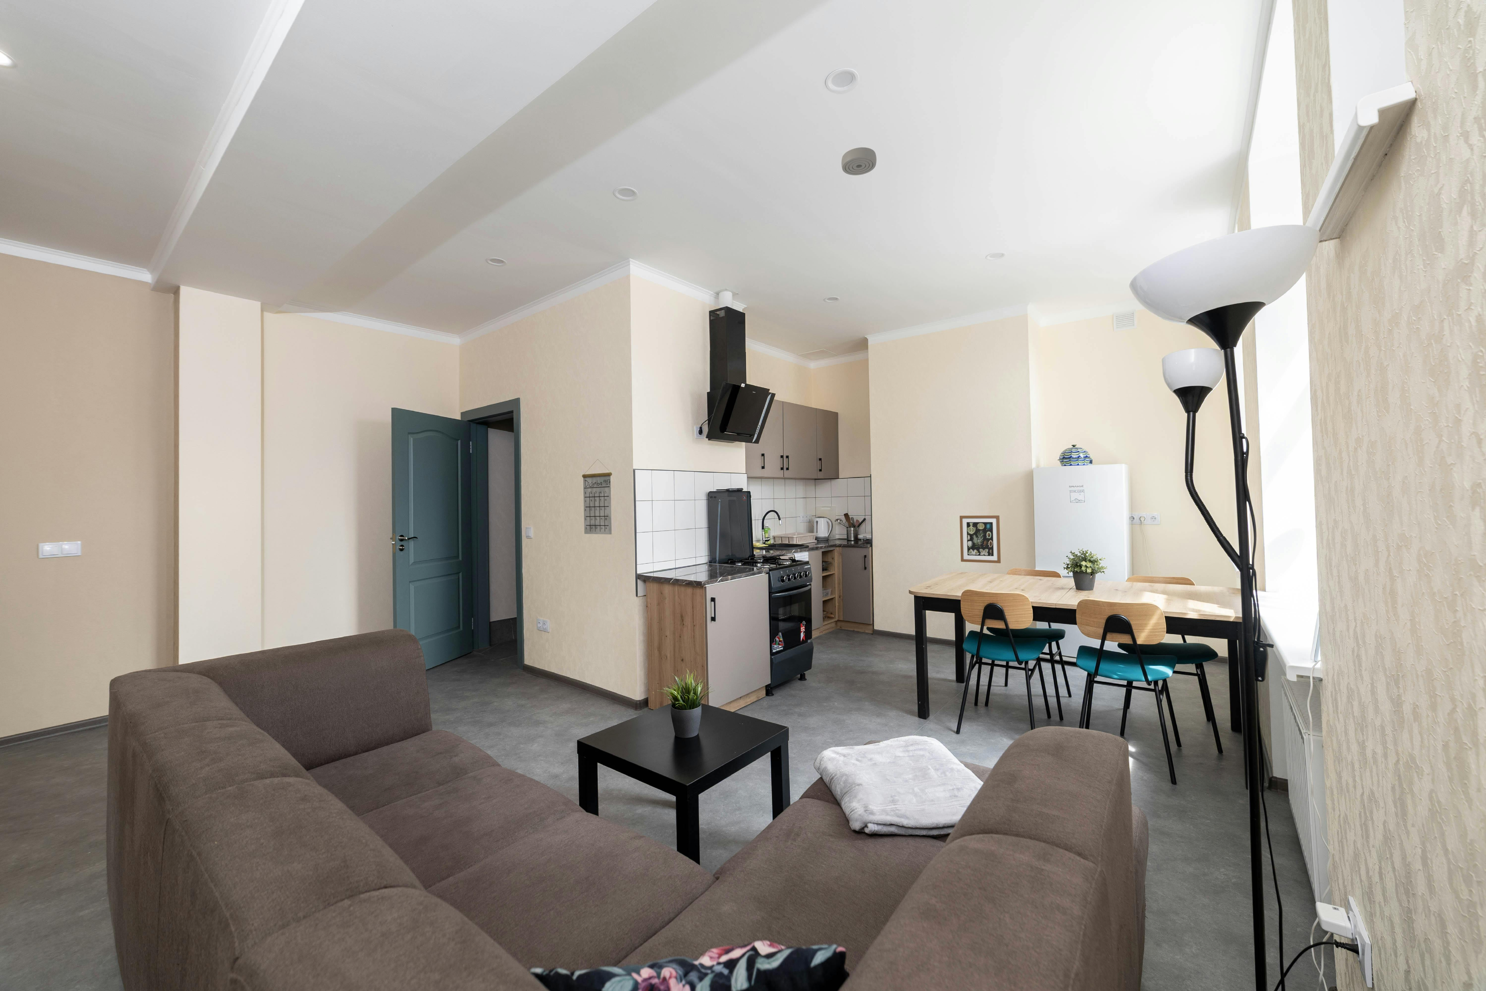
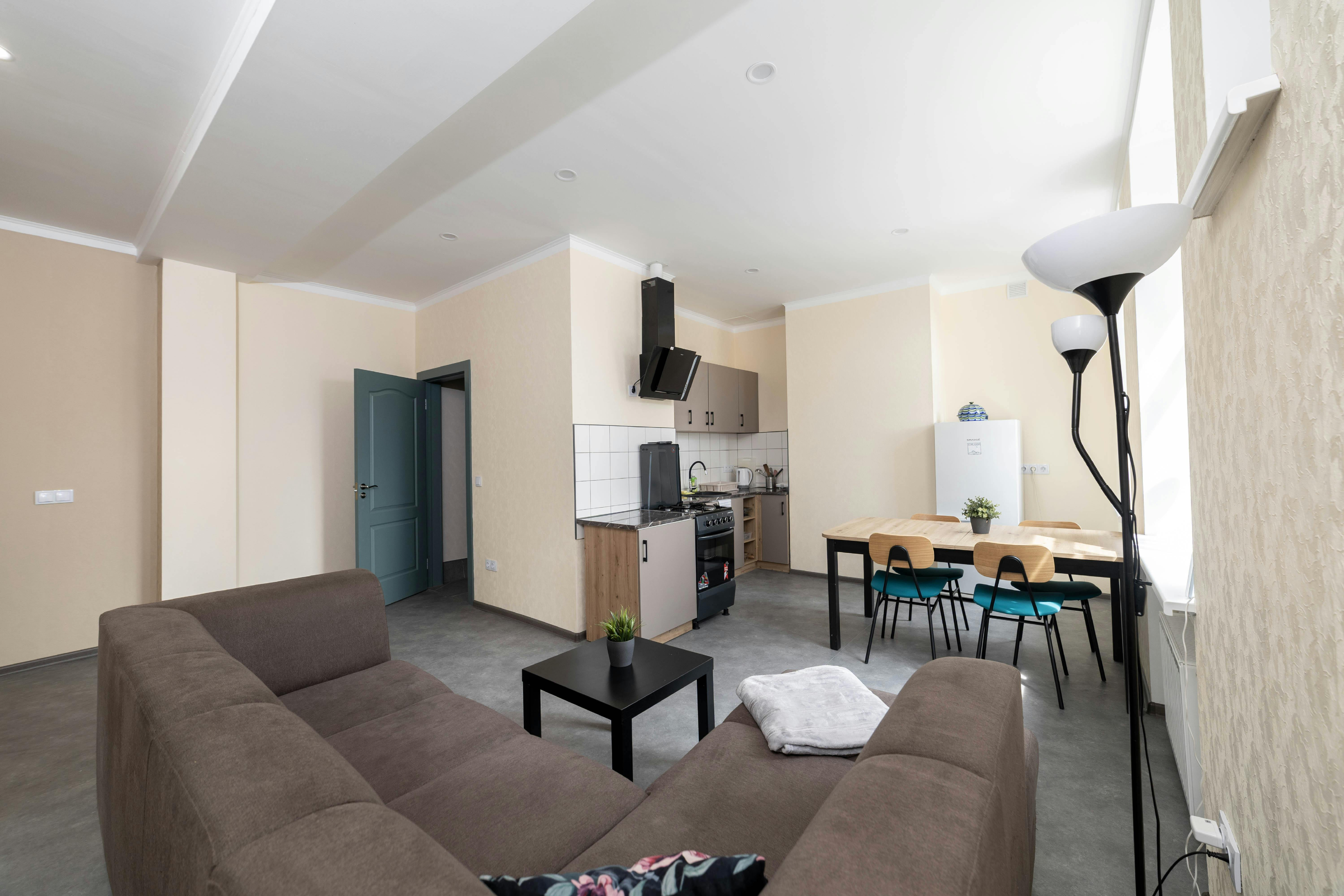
- calendar (597, 497)
- wall art (980, 539)
- smoke detector (859, 161)
